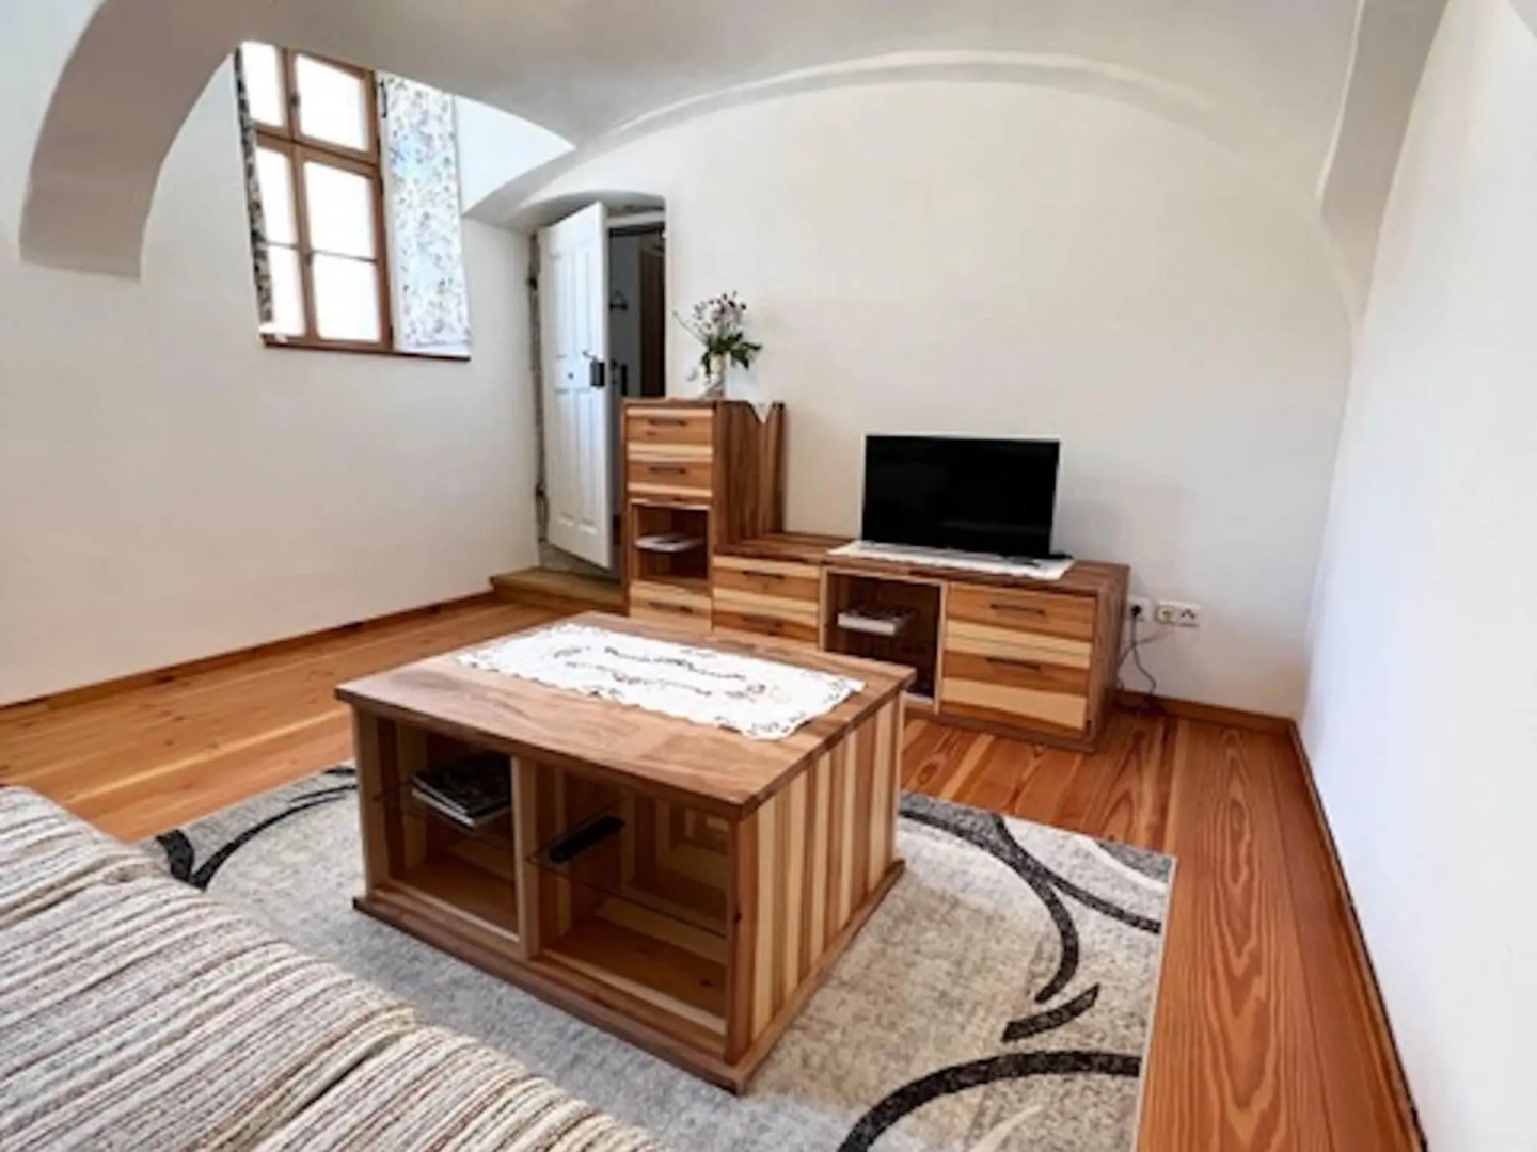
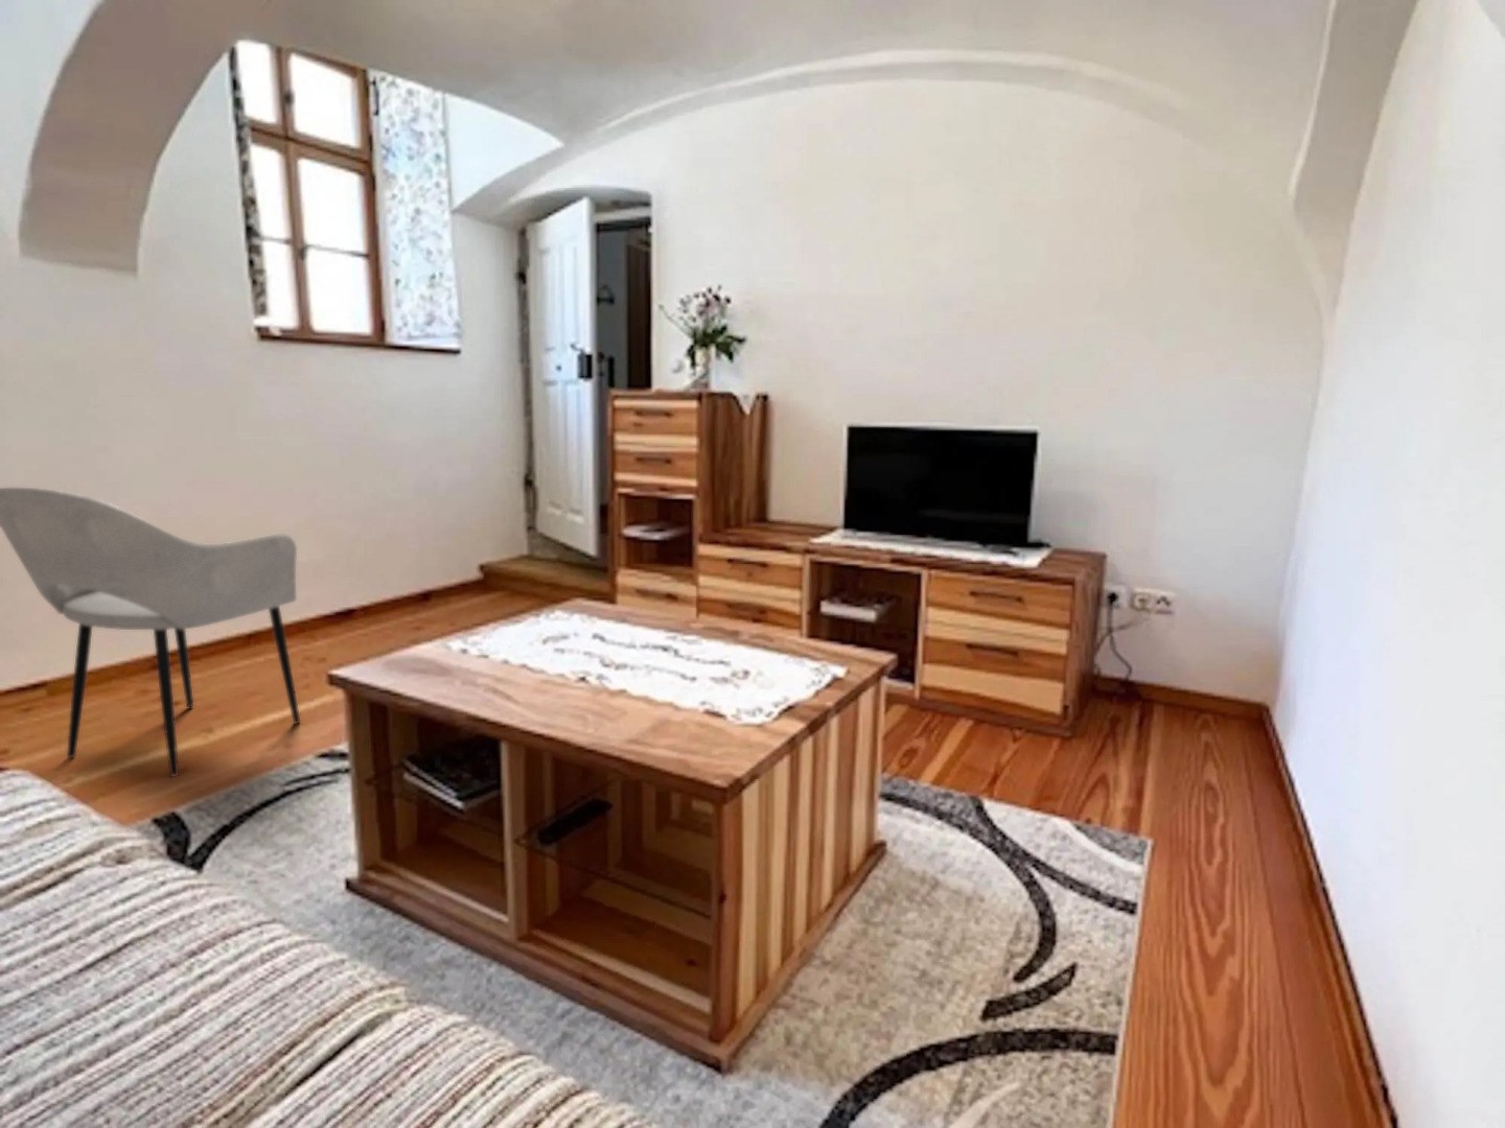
+ armchair (153, 616)
